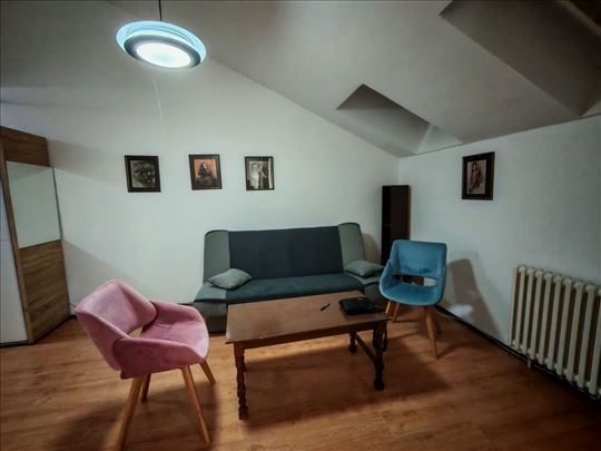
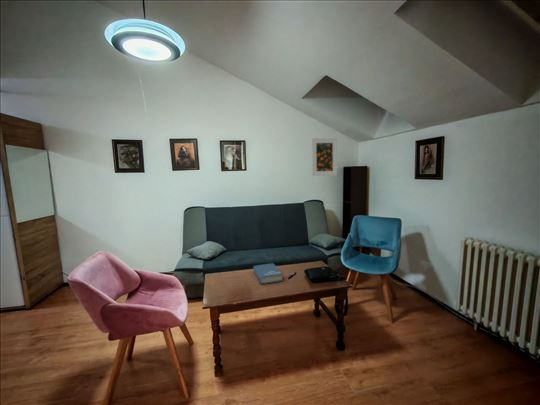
+ book (267, 272)
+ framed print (324, 157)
